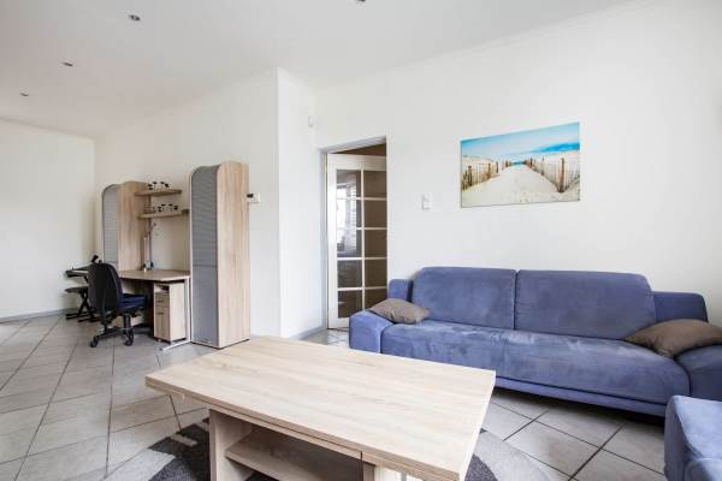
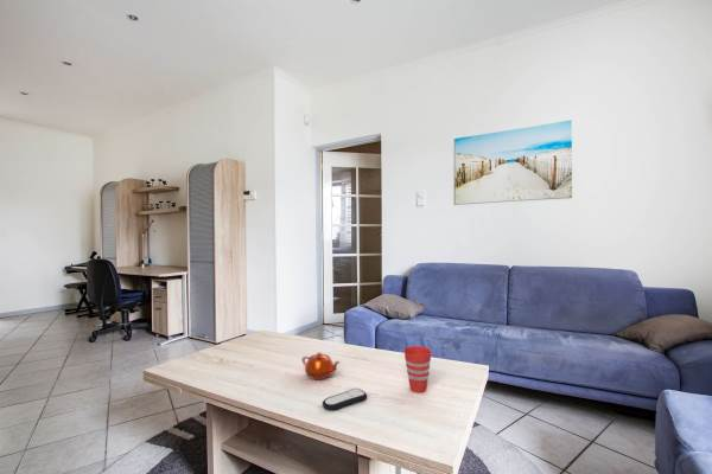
+ teapot (320, 364)
+ remote control (344, 398)
+ cup (418, 369)
